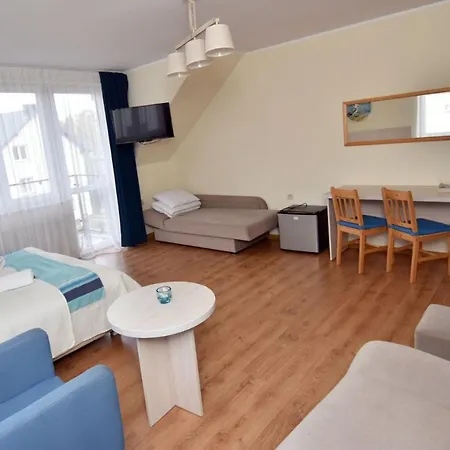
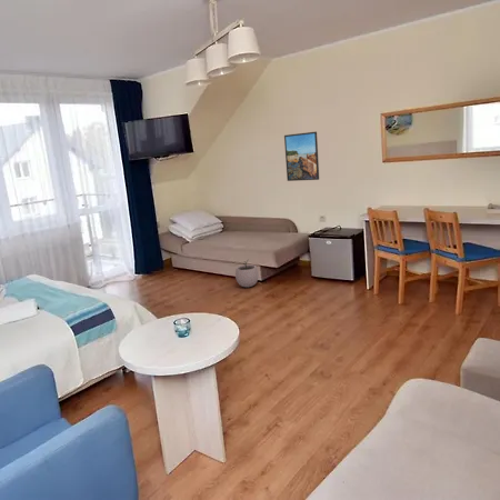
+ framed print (301, 157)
+ plant pot (247, 272)
